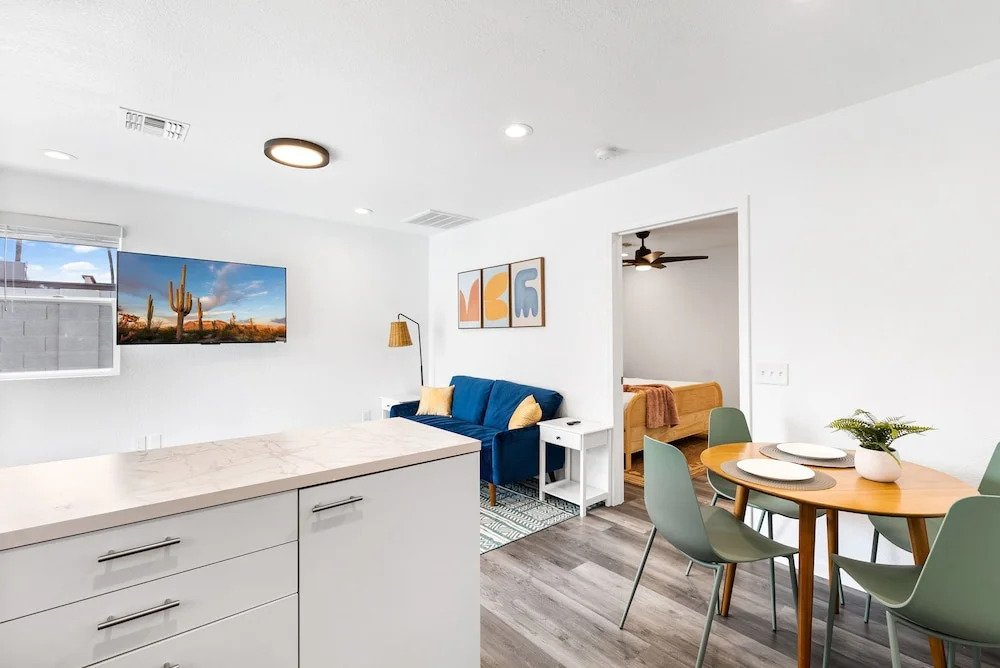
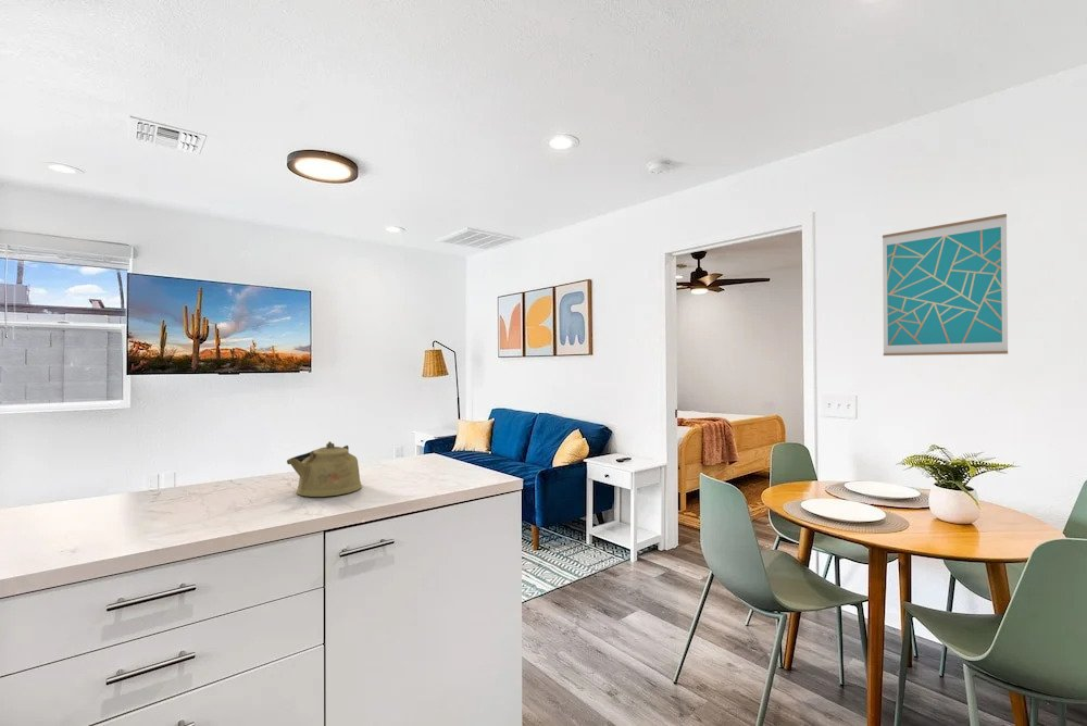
+ wall art (940, 289)
+ kettle (323, 465)
